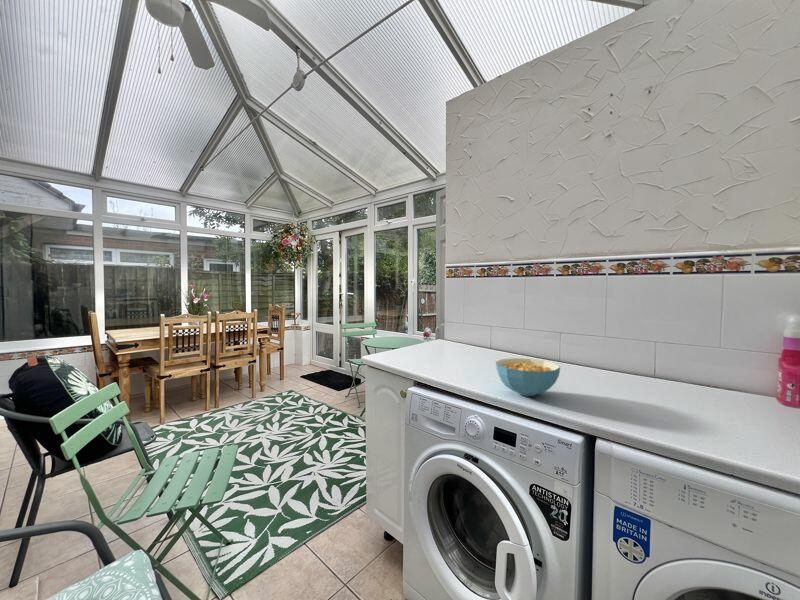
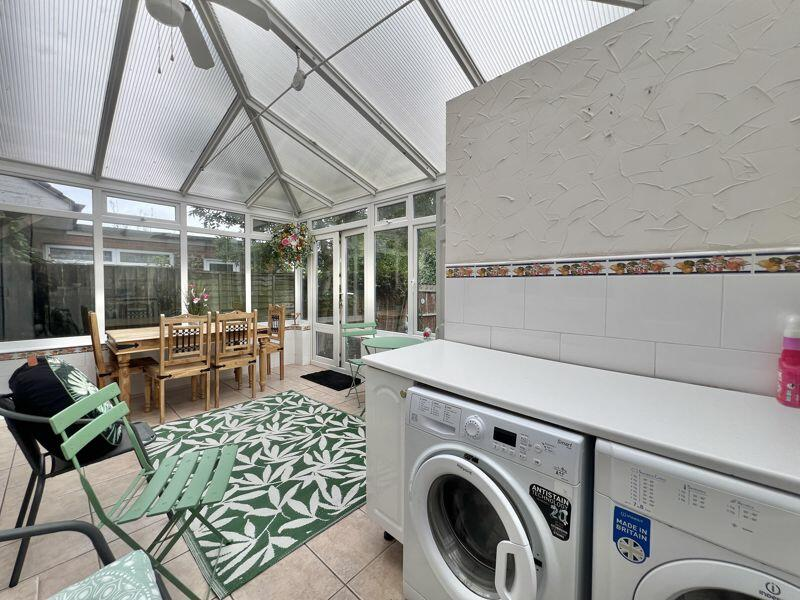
- cereal bowl (526, 378)
